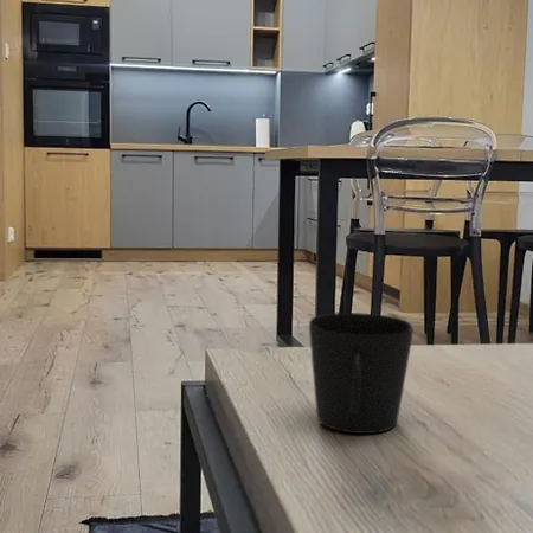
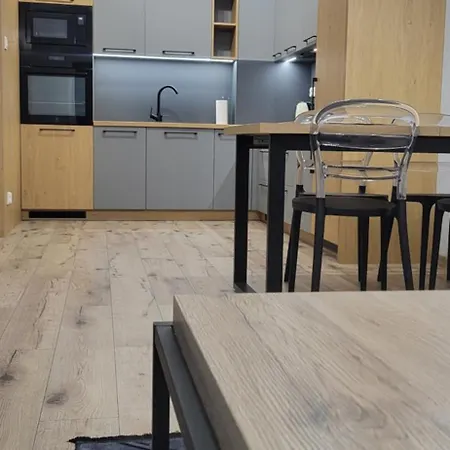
- cup (359, 374)
